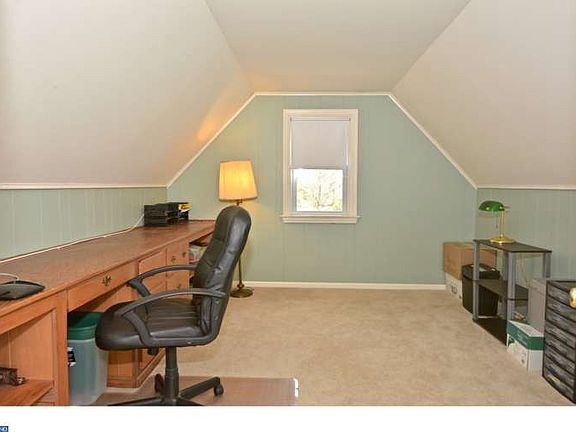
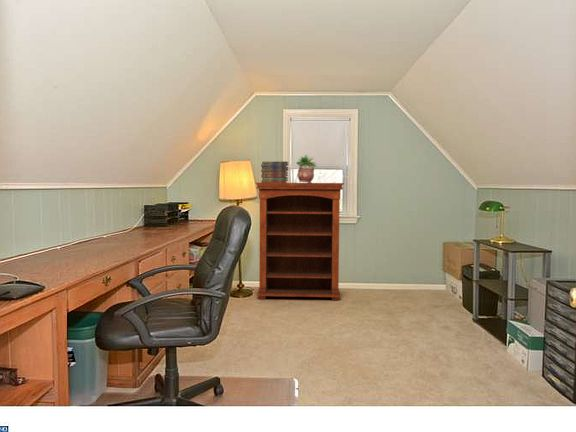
+ bookshelf (299, 240)
+ potted plant (306, 168)
+ book stack (275, 172)
